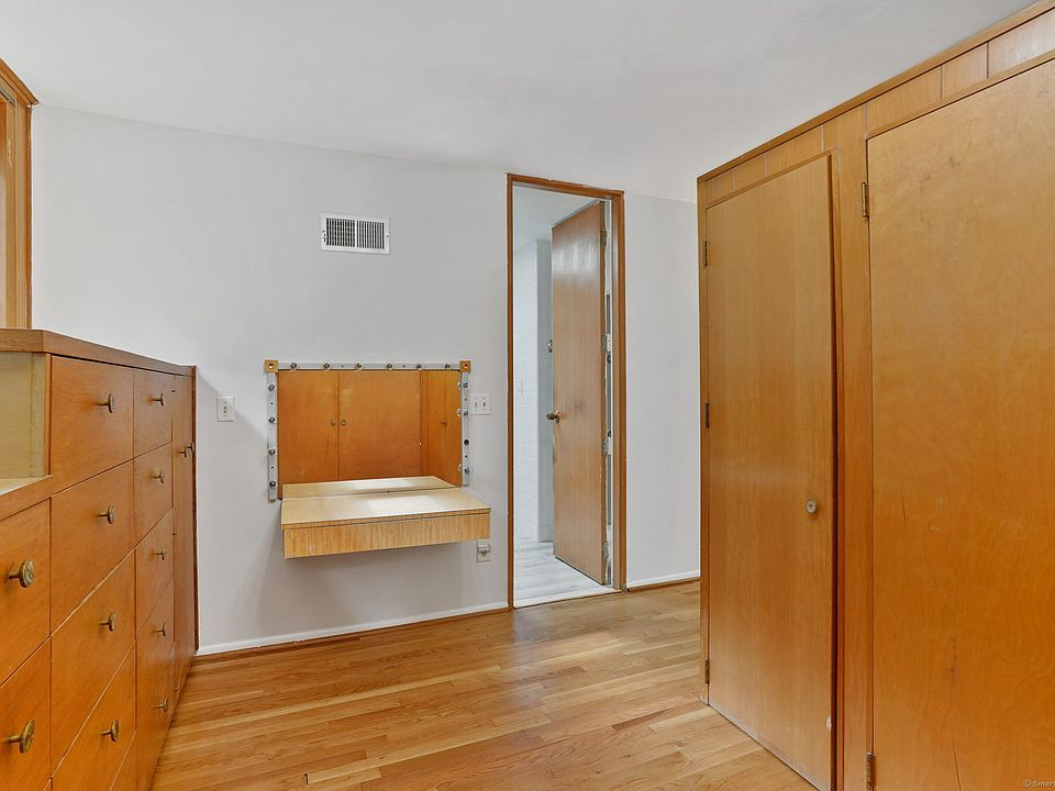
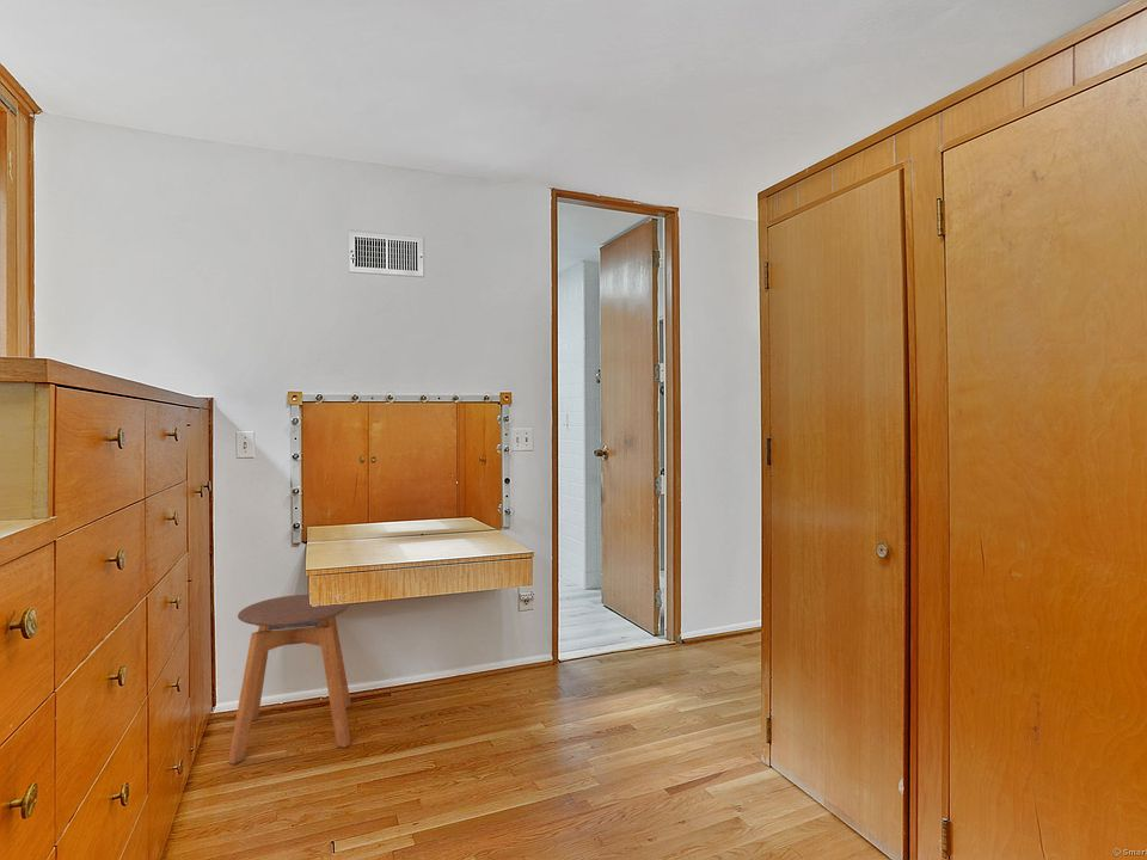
+ stool (288, 645)
